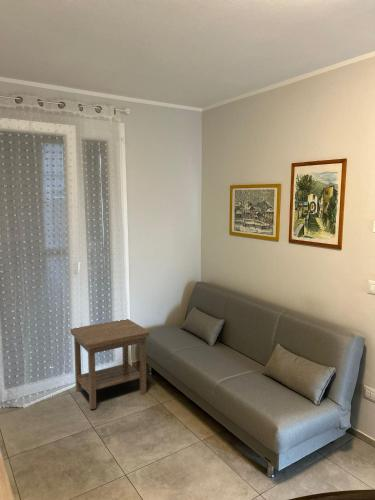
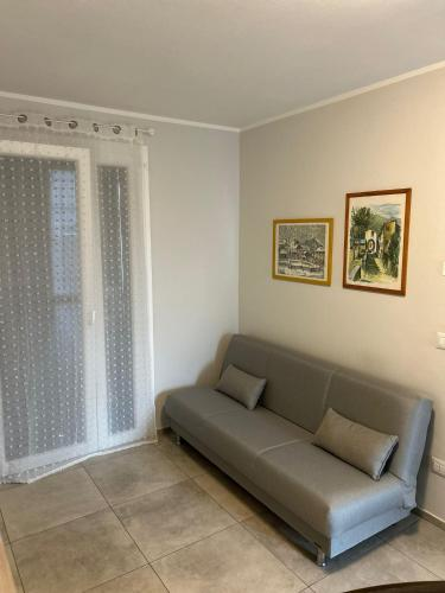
- side table (110, 367)
